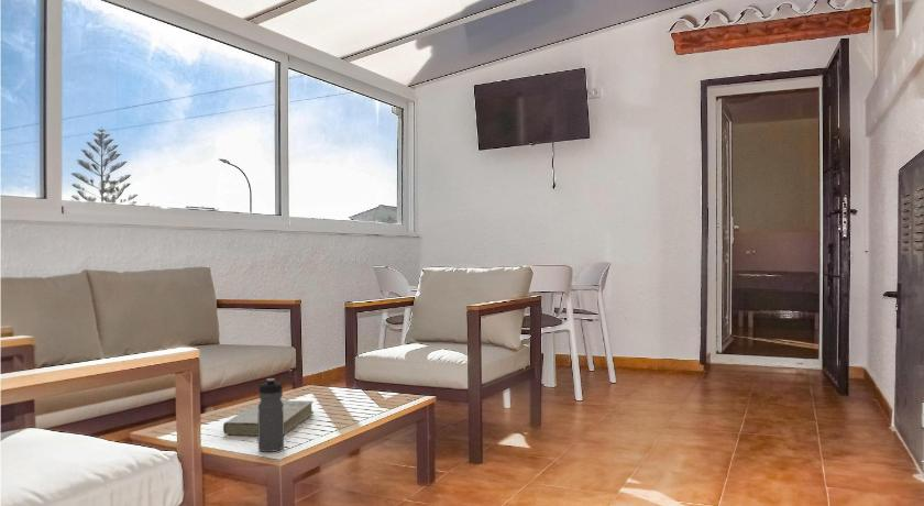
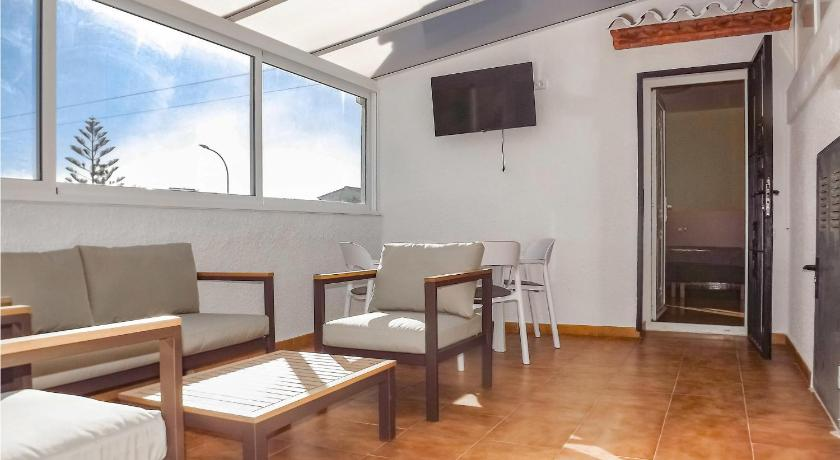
- book (257, 417)
- water bottle (271, 414)
